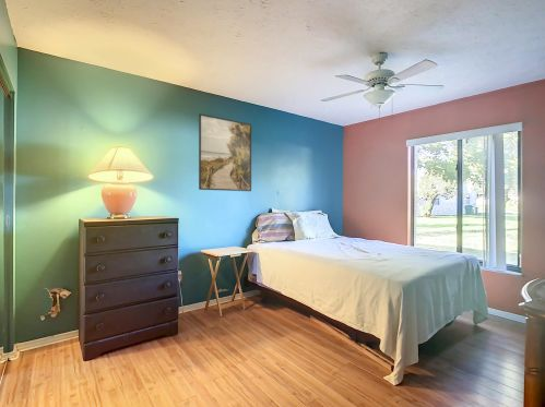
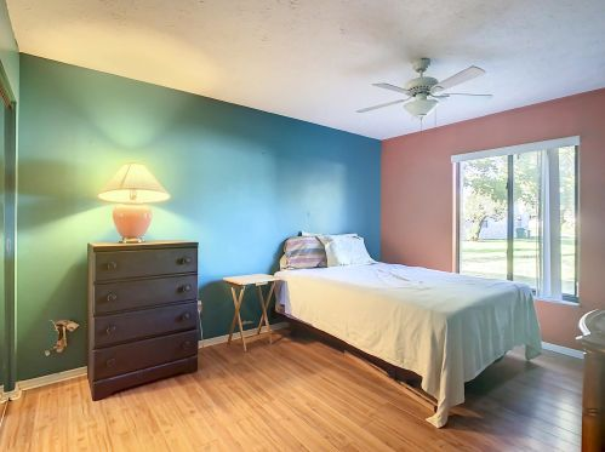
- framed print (226, 155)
